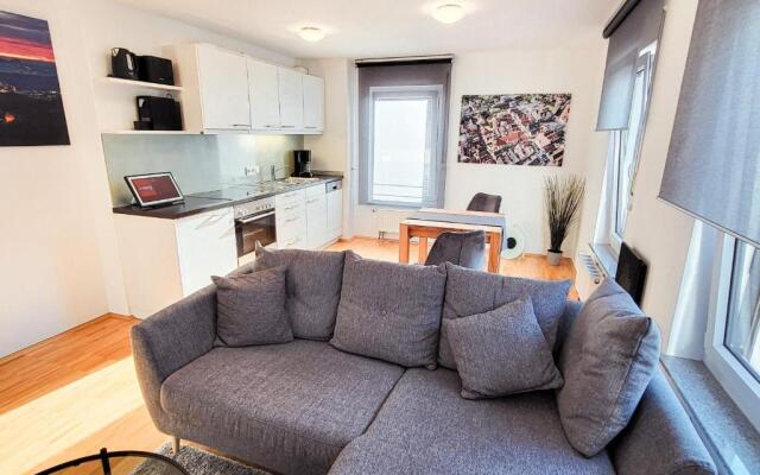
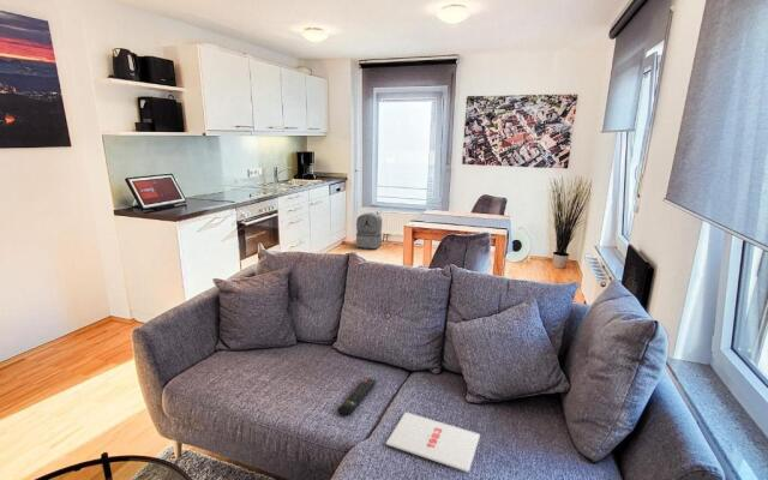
+ magazine (433, 439)
+ remote control (358, 395)
+ backpack (370, 229)
